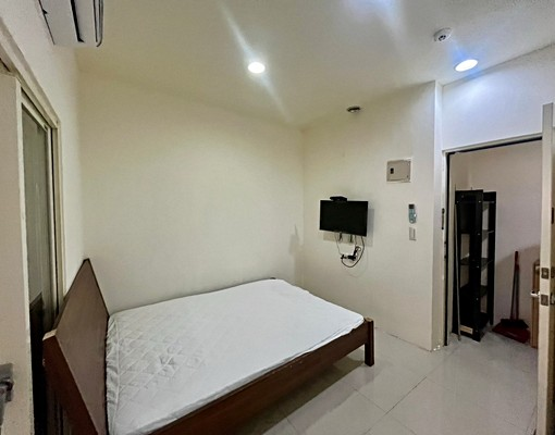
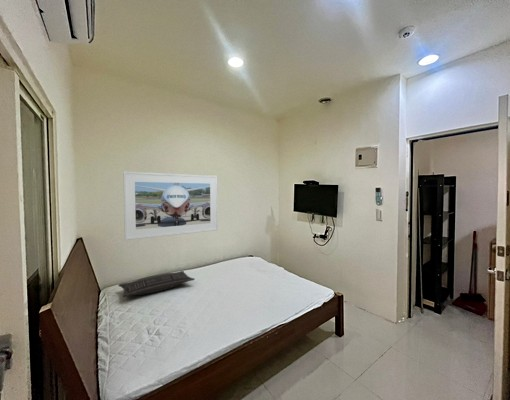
+ pillow (157, 282)
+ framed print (176, 204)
